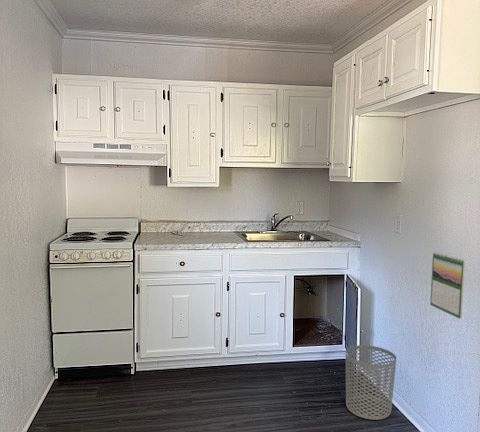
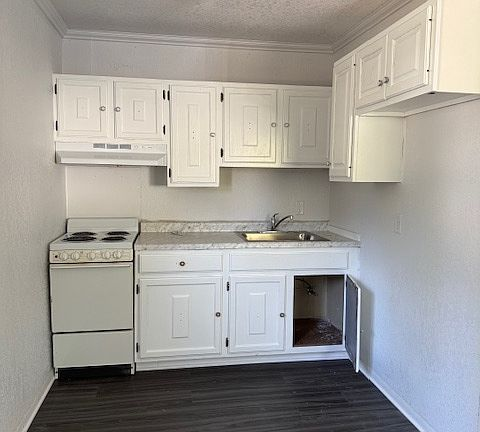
- calendar (446, 283)
- waste bin (369, 381)
